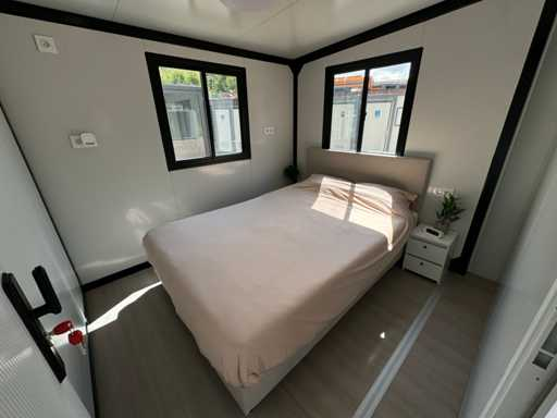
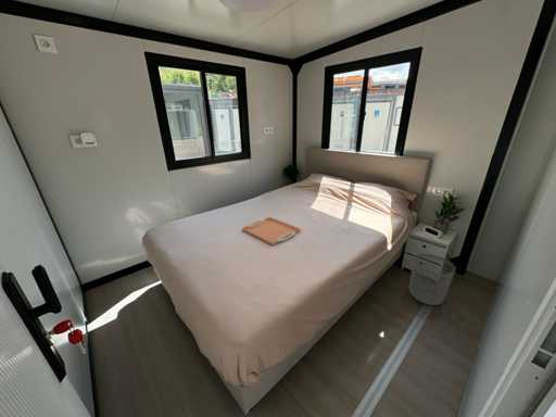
+ serving tray (270, 229)
+ waste bin (429, 279)
